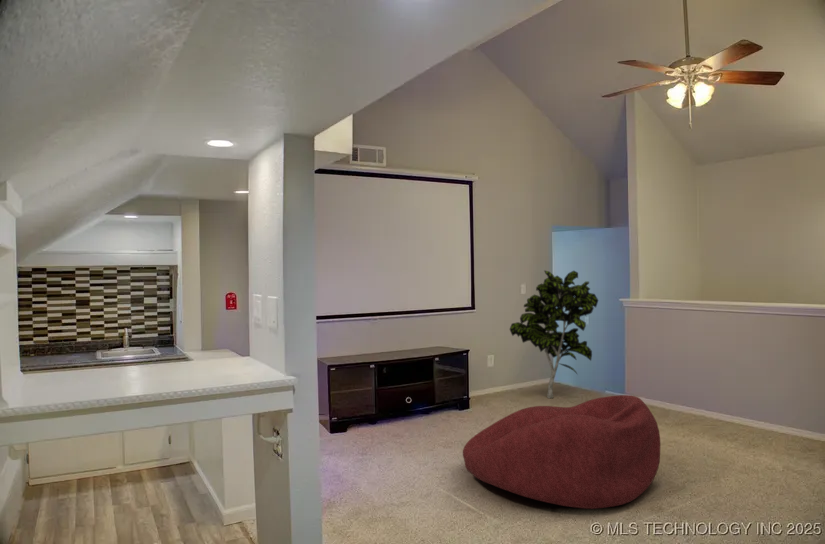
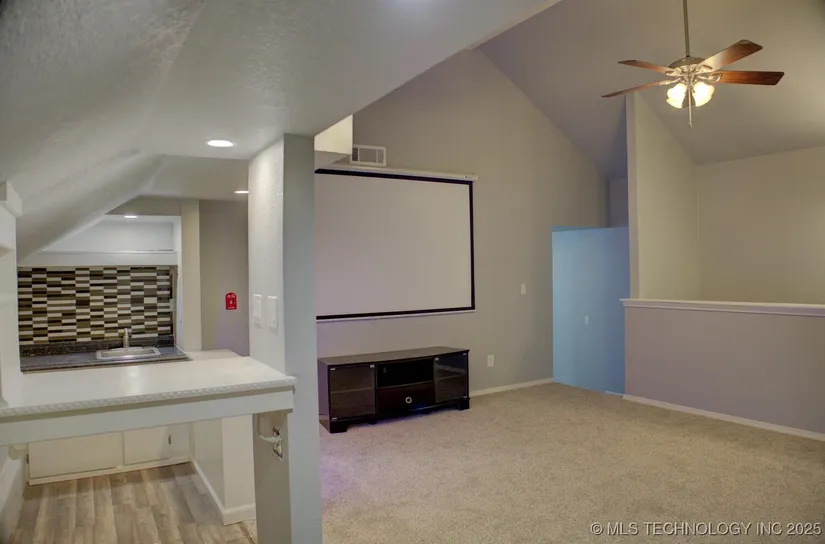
- bean bag chair (555, 438)
- indoor plant (551, 333)
